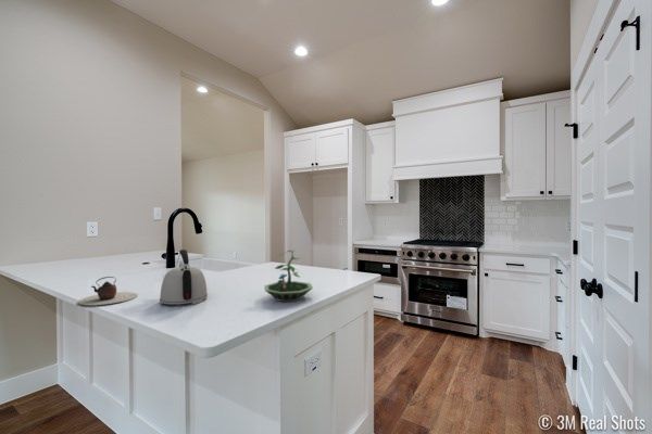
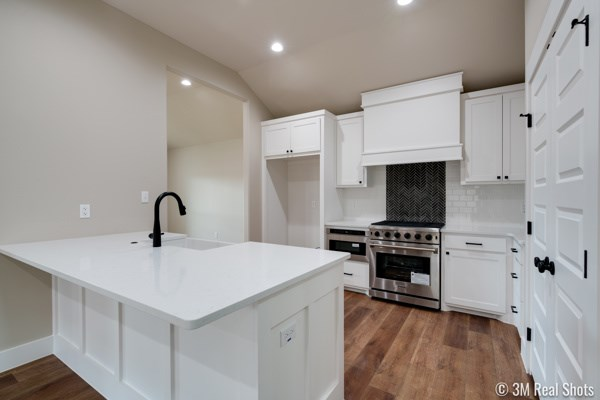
- teapot (109, 286)
- kettle (184, 275)
- terrarium (289, 260)
